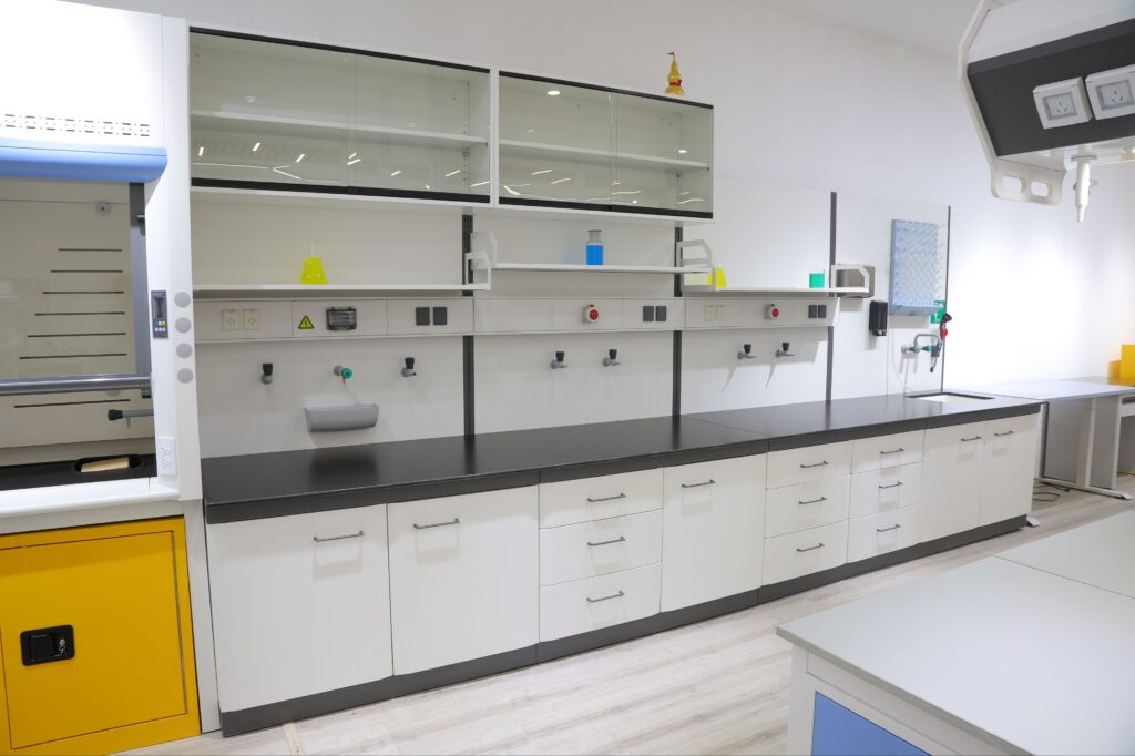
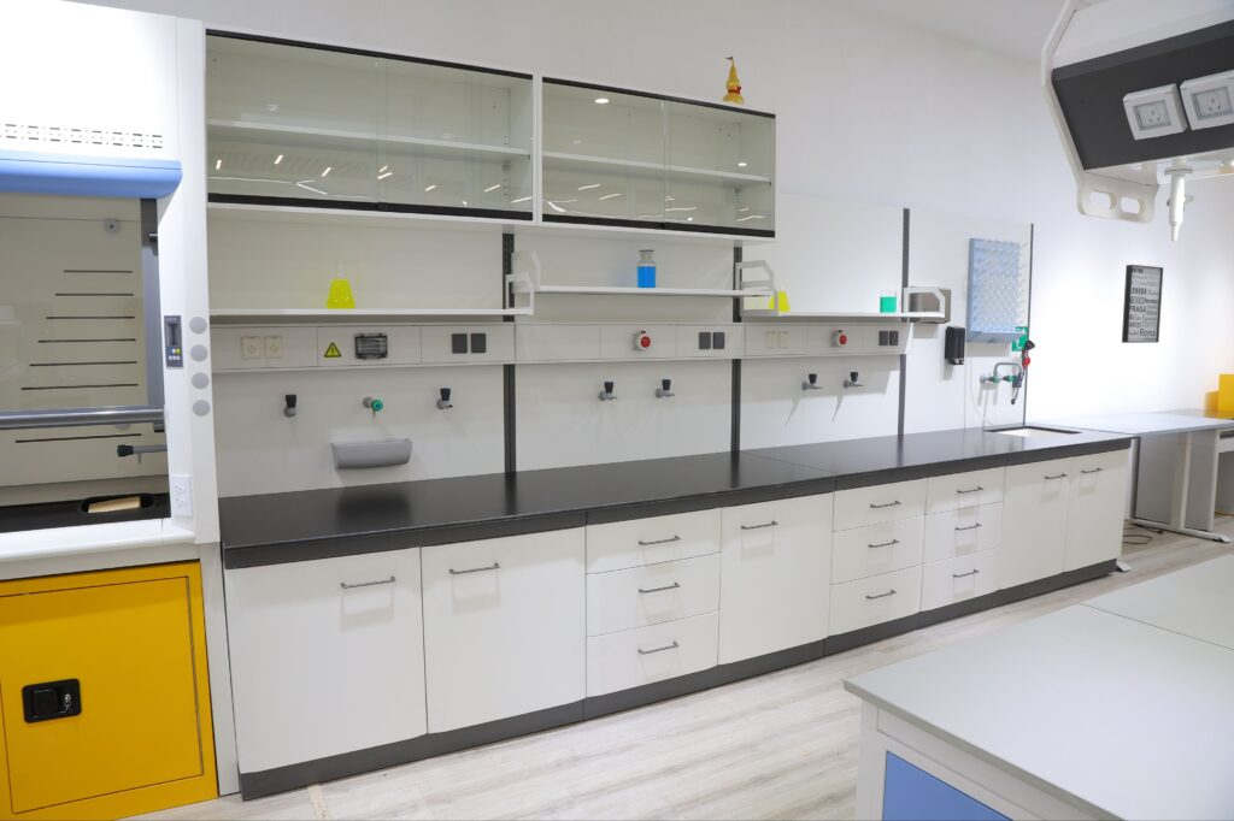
+ wall art (1142, 305)
